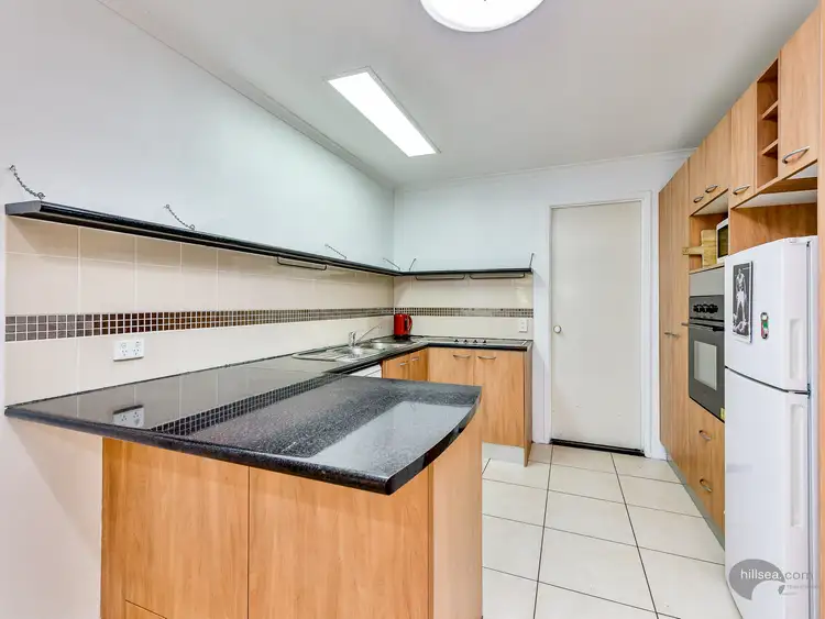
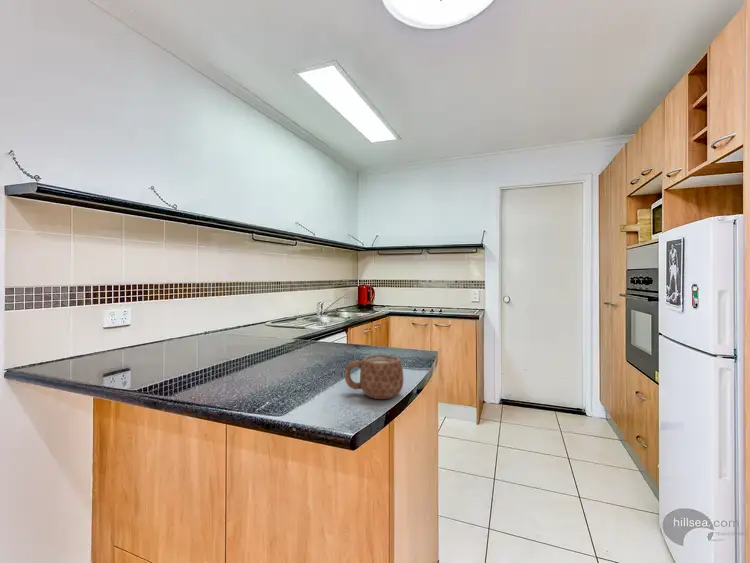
+ mug (373, 375)
